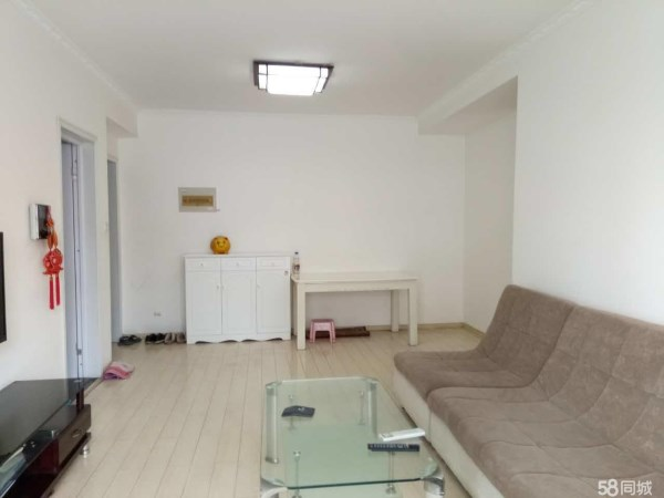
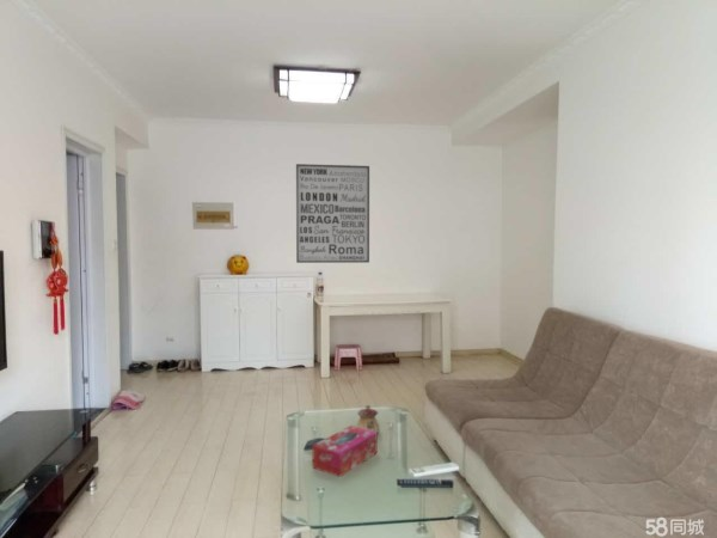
+ wall art (332, 214)
+ teapot (367, 418)
+ tissue box (345, 448)
